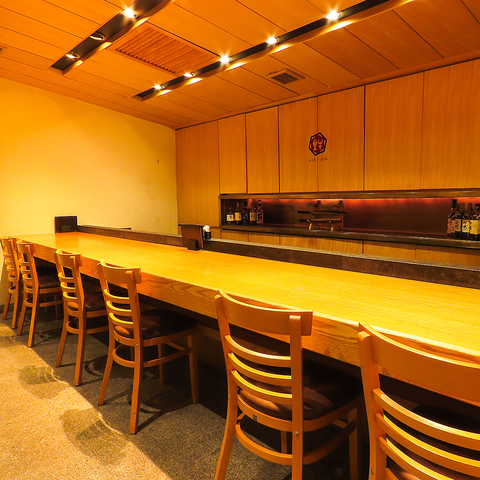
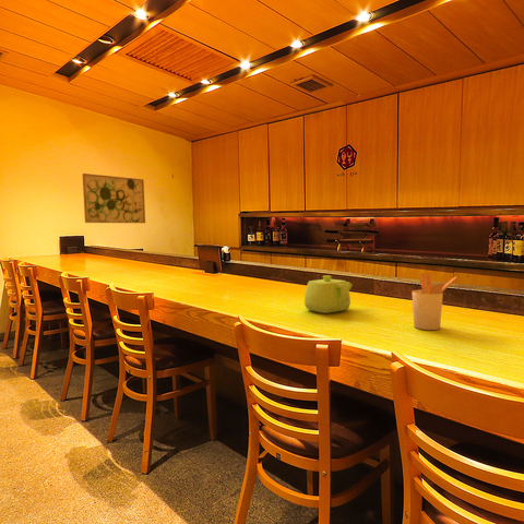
+ utensil holder (434, 300)
+ teapot (335, 293)
+ wall art (116, 200)
